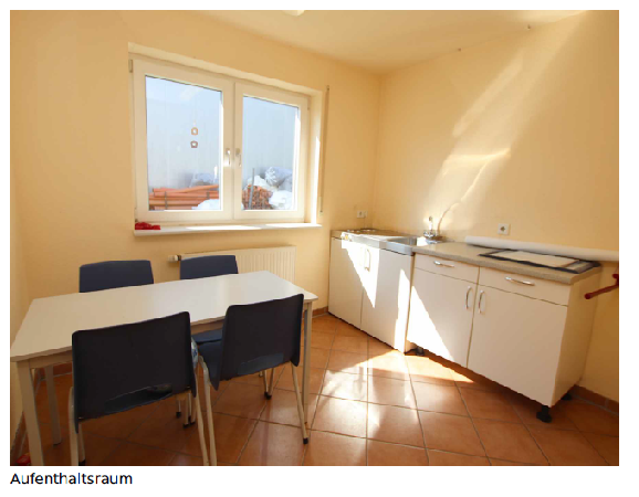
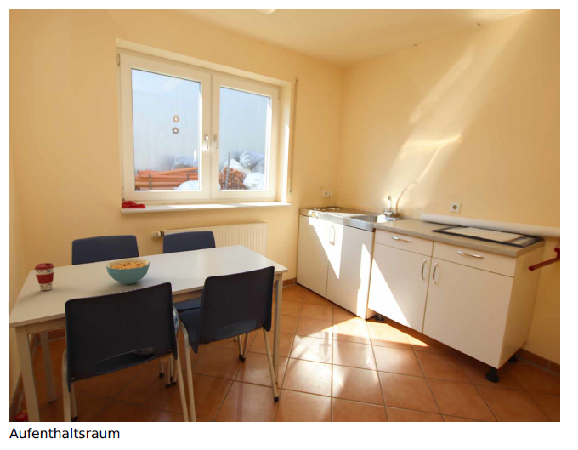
+ coffee cup (45, 276)
+ cereal bowl (129, 272)
